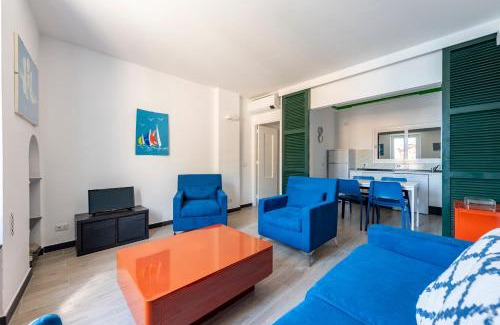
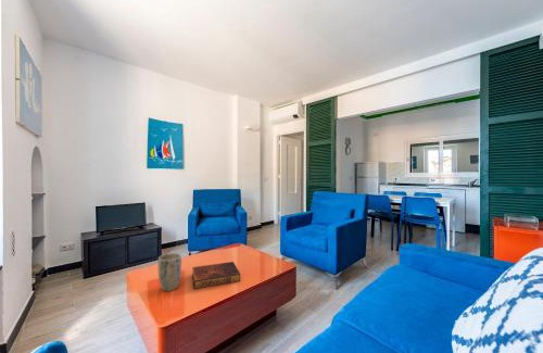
+ book (215, 274)
+ plant pot (169, 272)
